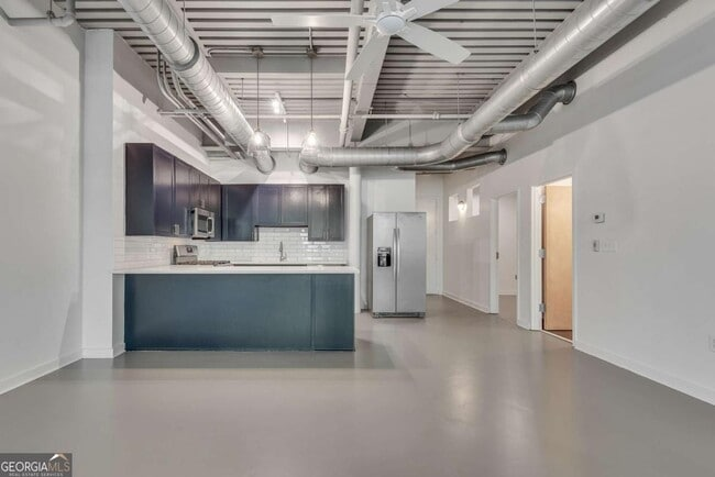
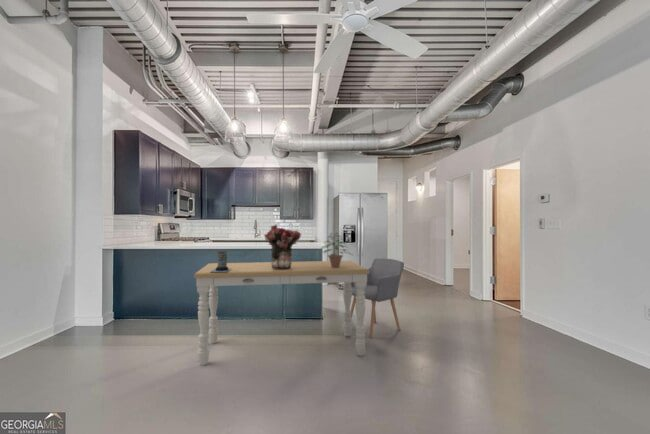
+ chair (375, 294)
+ potted plant (336, 249)
+ bouquet (282, 246)
+ dining table (283, 283)
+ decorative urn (220, 260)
